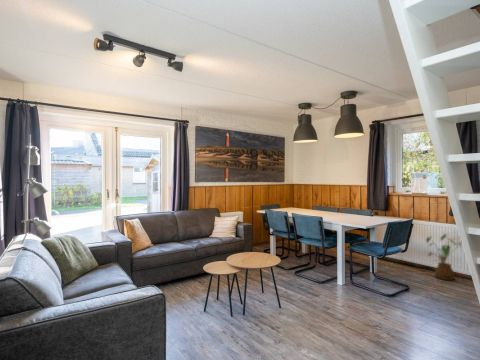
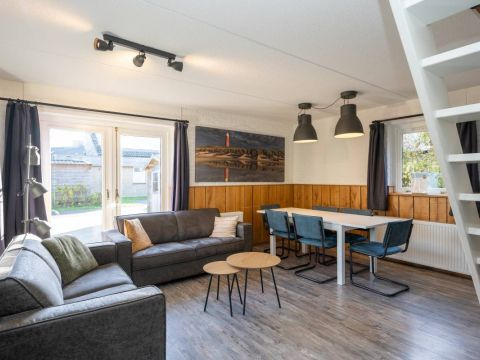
- house plant (446, 256)
